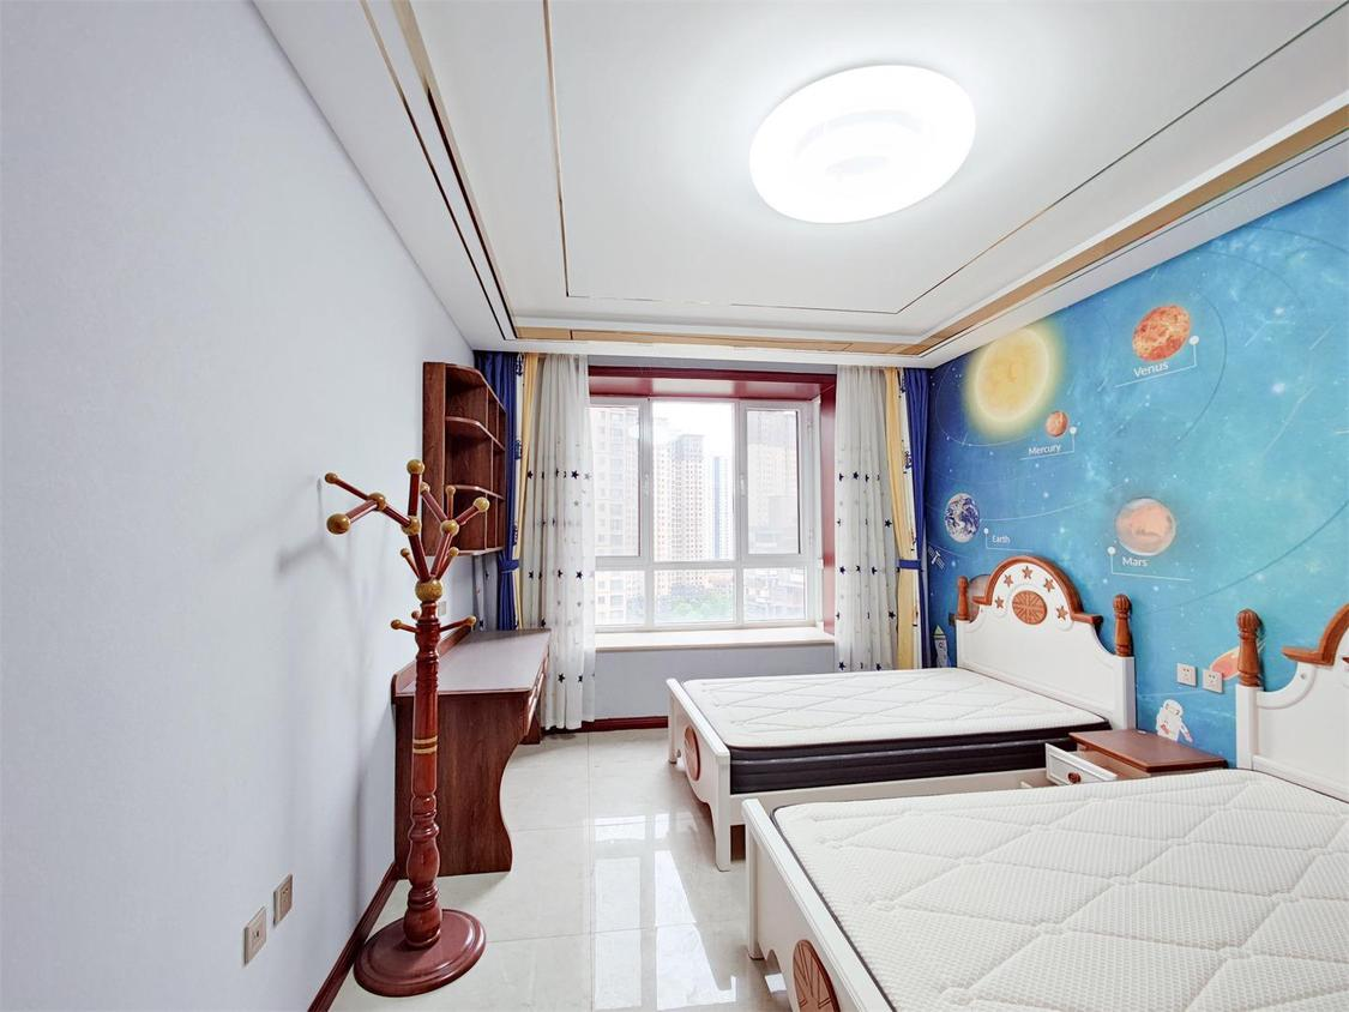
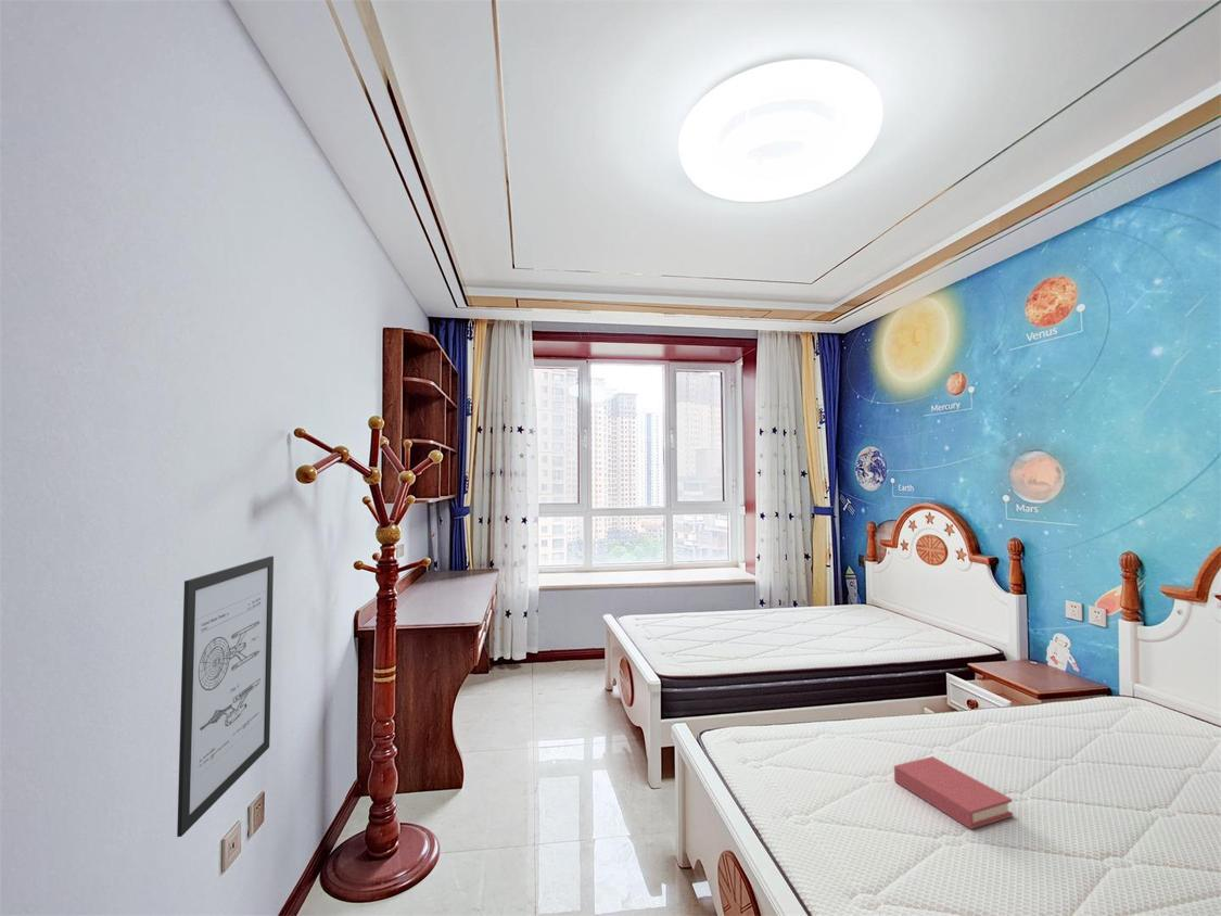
+ book (950, 789)
+ wall art (232, 675)
